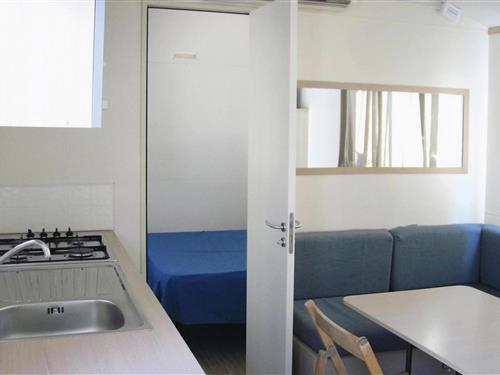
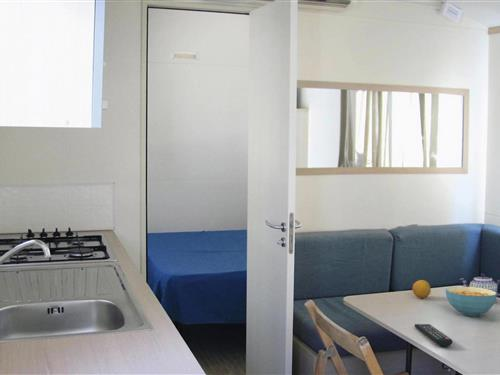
+ remote control (432, 334)
+ teapot (482, 286)
+ fruit (421, 289)
+ cereal bowl (470, 302)
